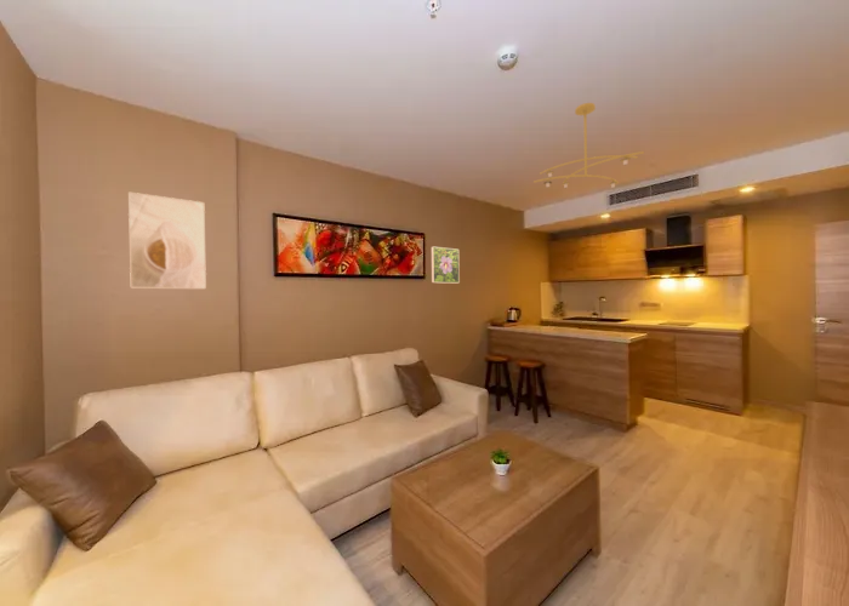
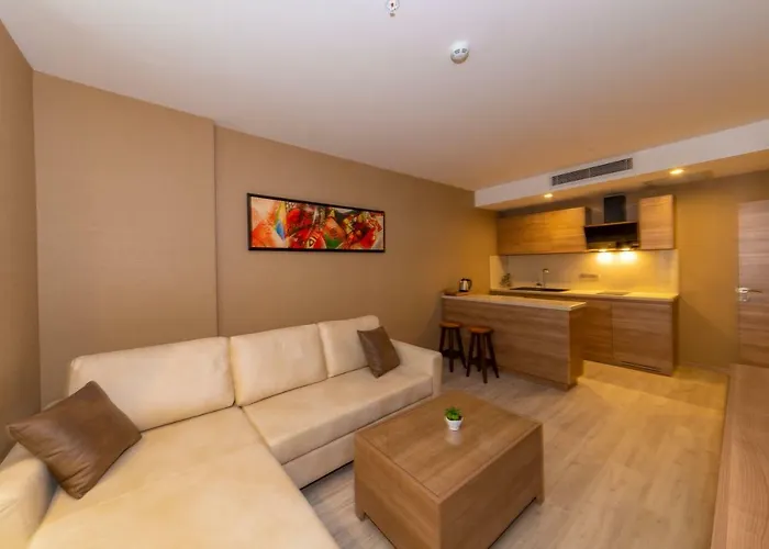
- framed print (445, 265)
- ceiling light fixture (585, 150)
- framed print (169, 242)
